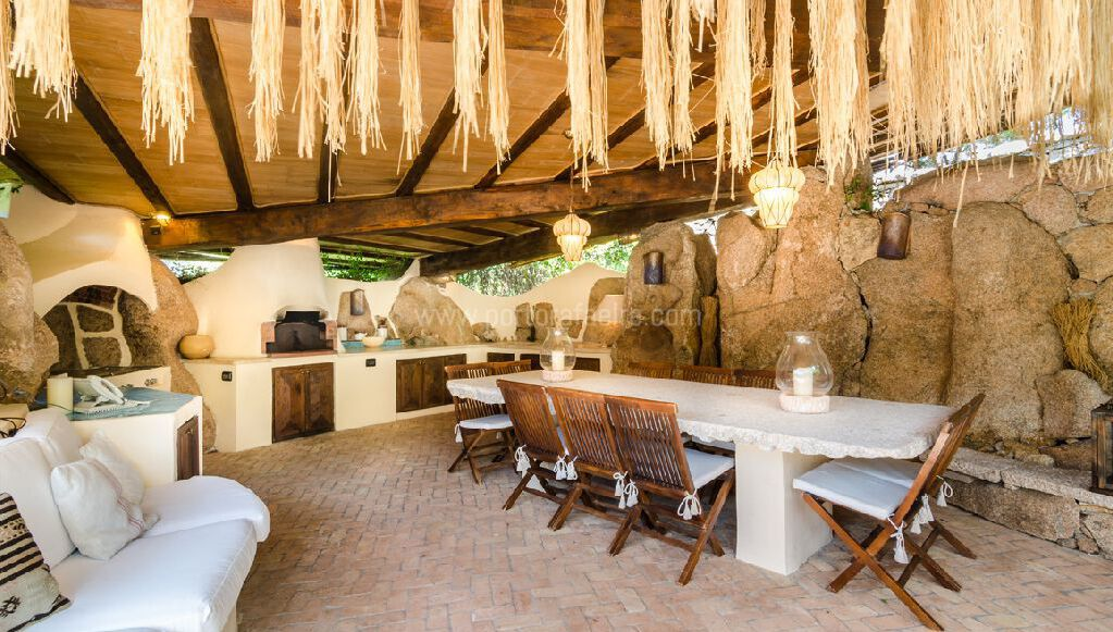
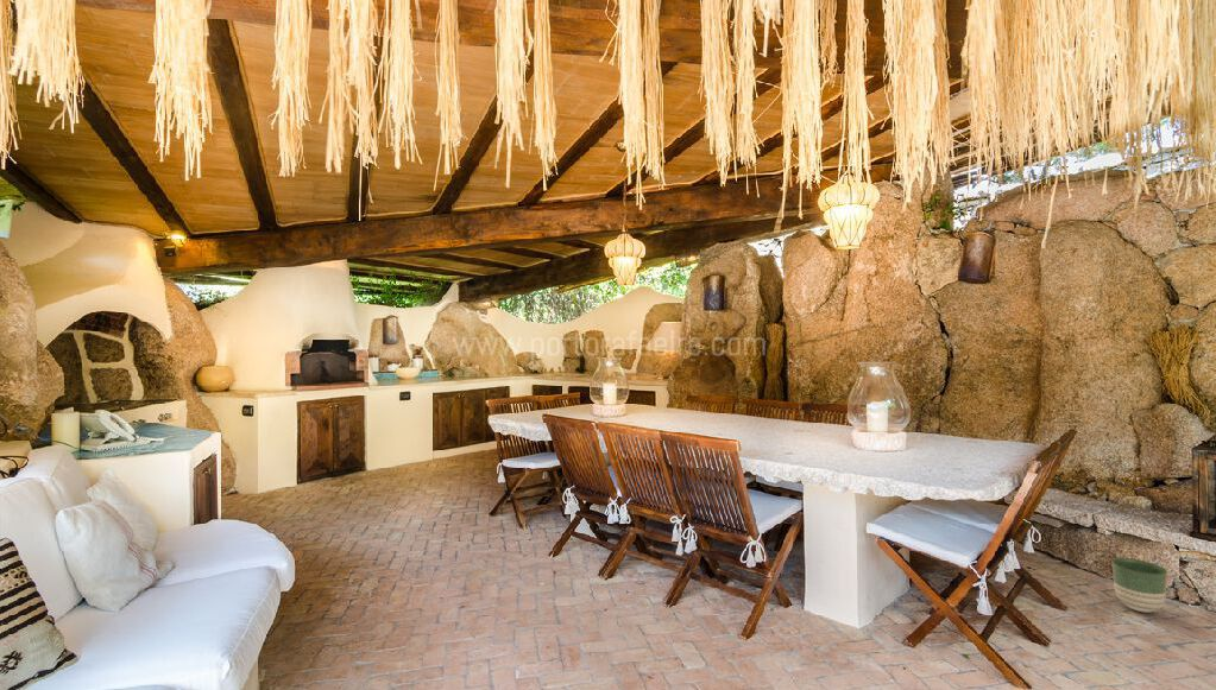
+ planter (1139, 587)
